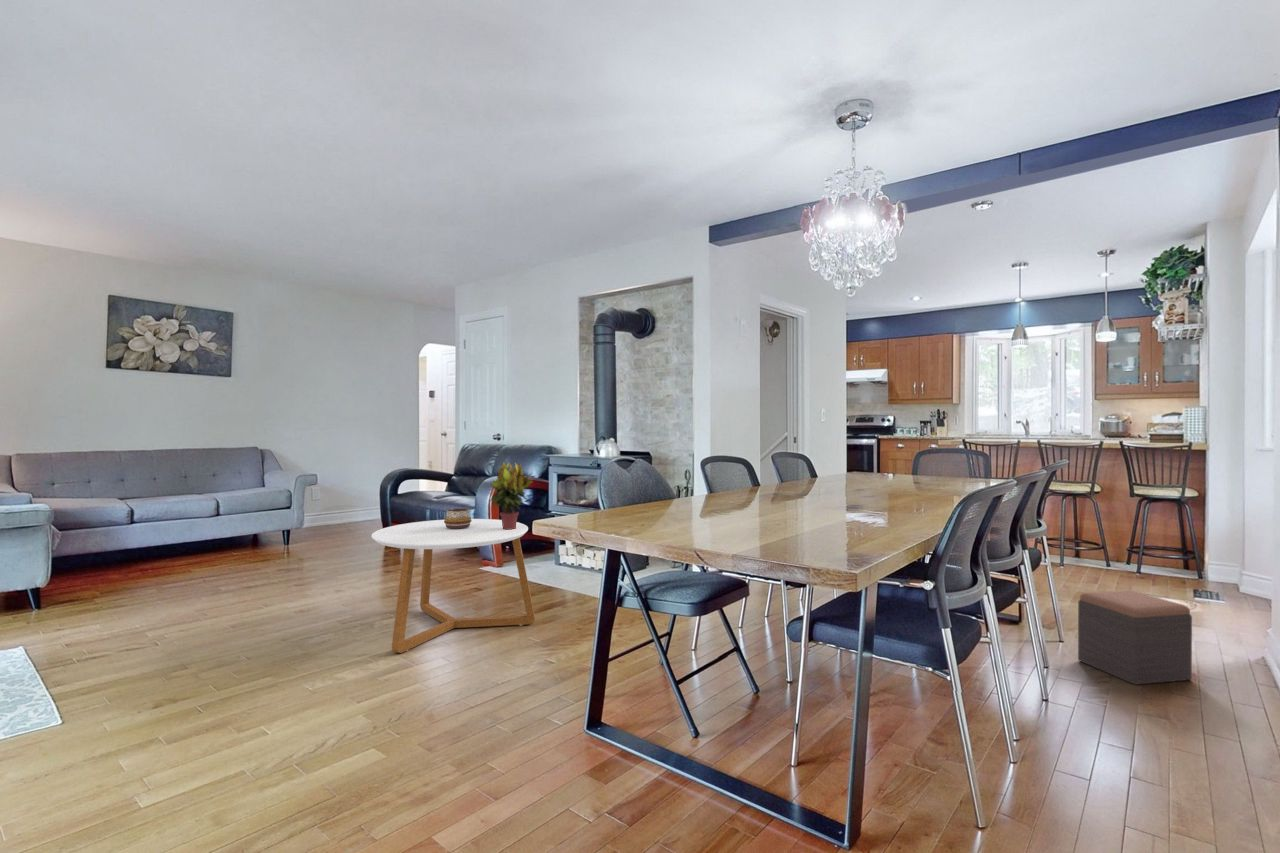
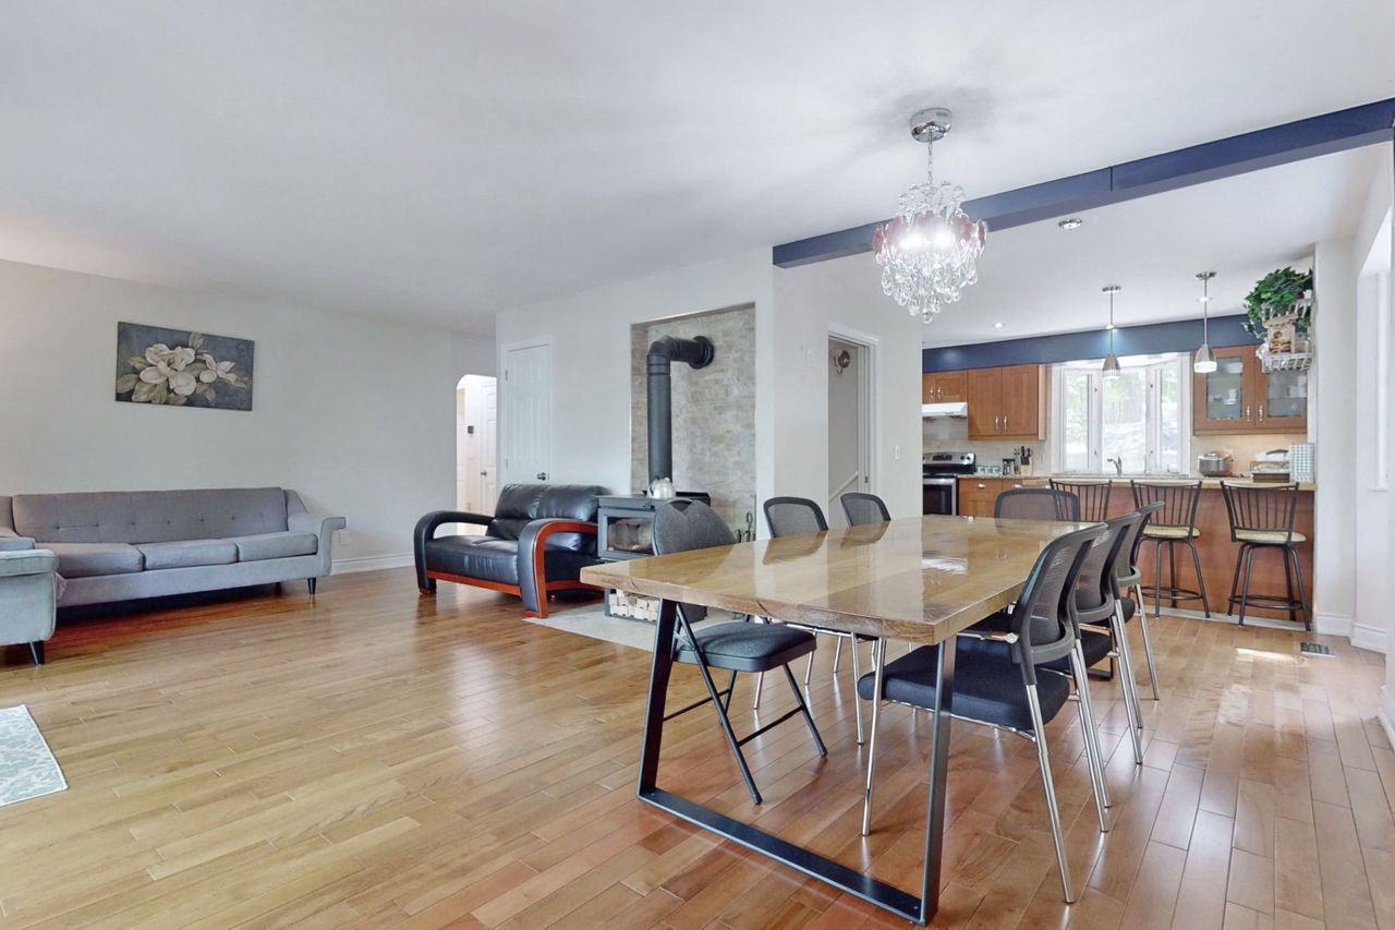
- decorative bowl (457, 518)
- coffee table (430, 578)
- potted plant (508, 494)
- footstool (1132, 633)
